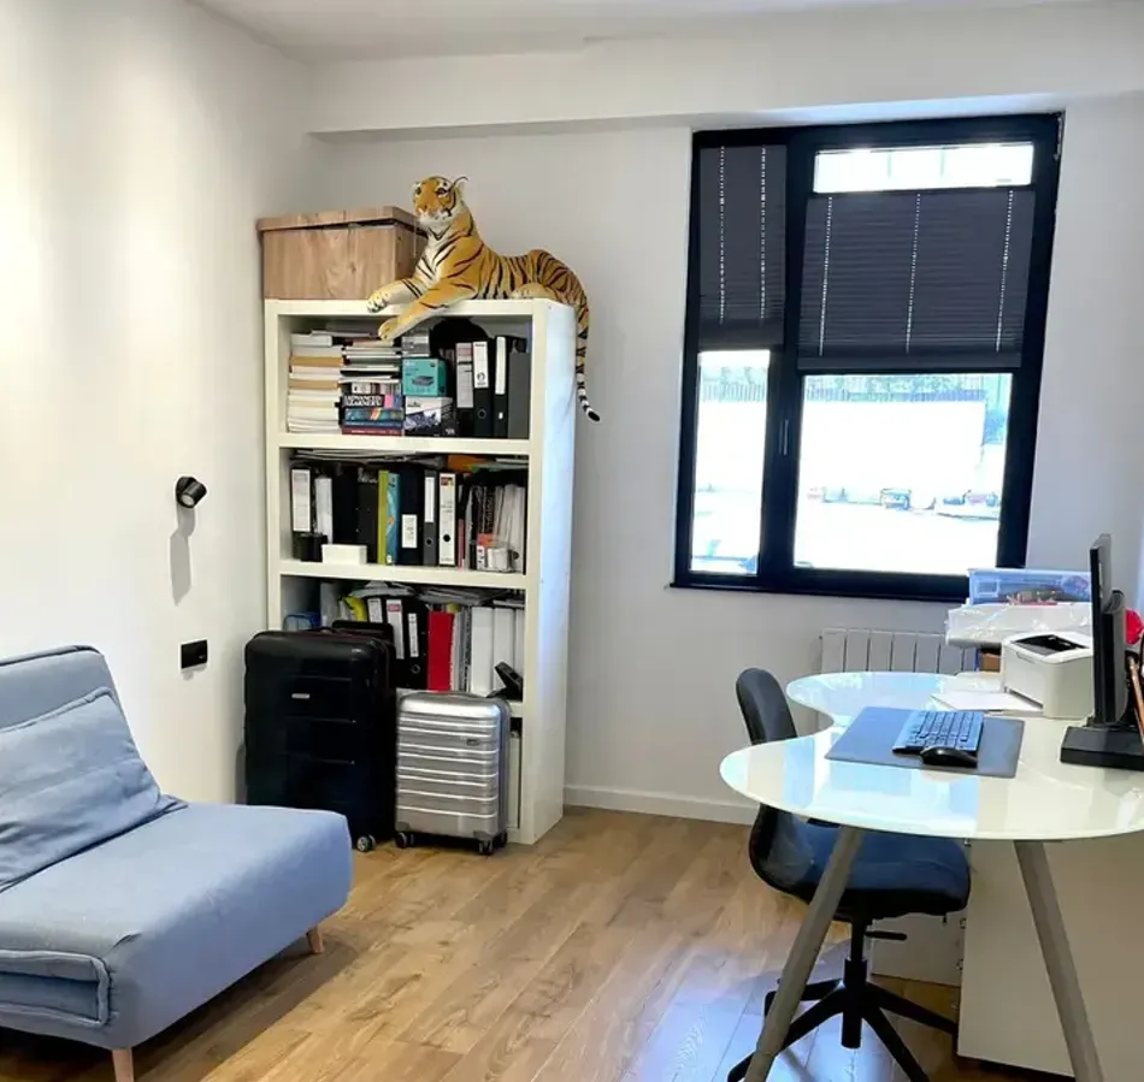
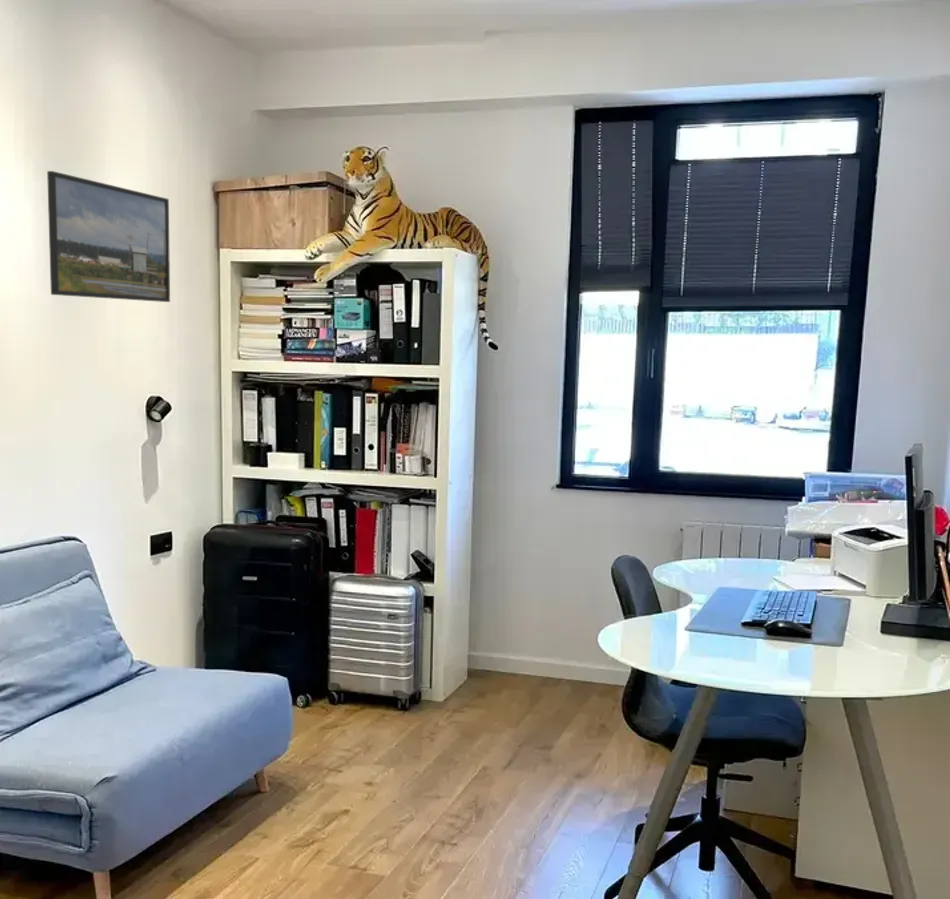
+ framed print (114, 242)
